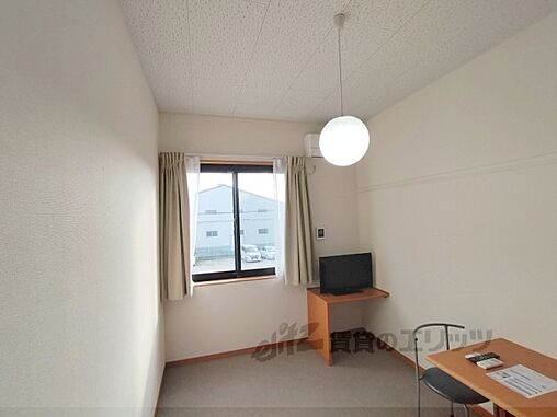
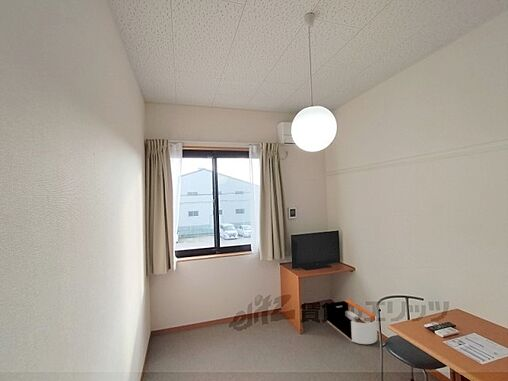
+ storage bin (353, 320)
